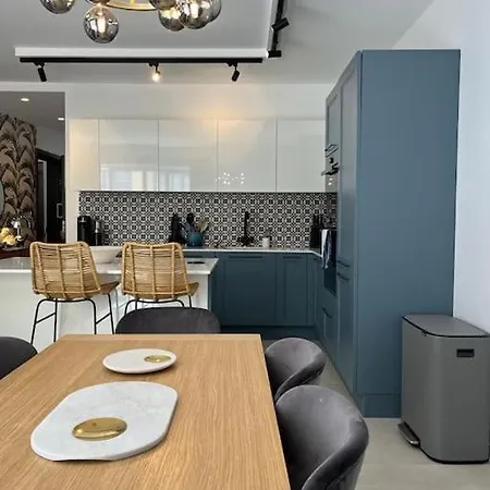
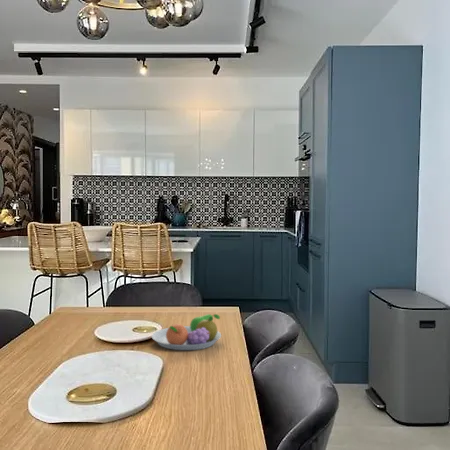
+ fruit bowl (189, 328)
